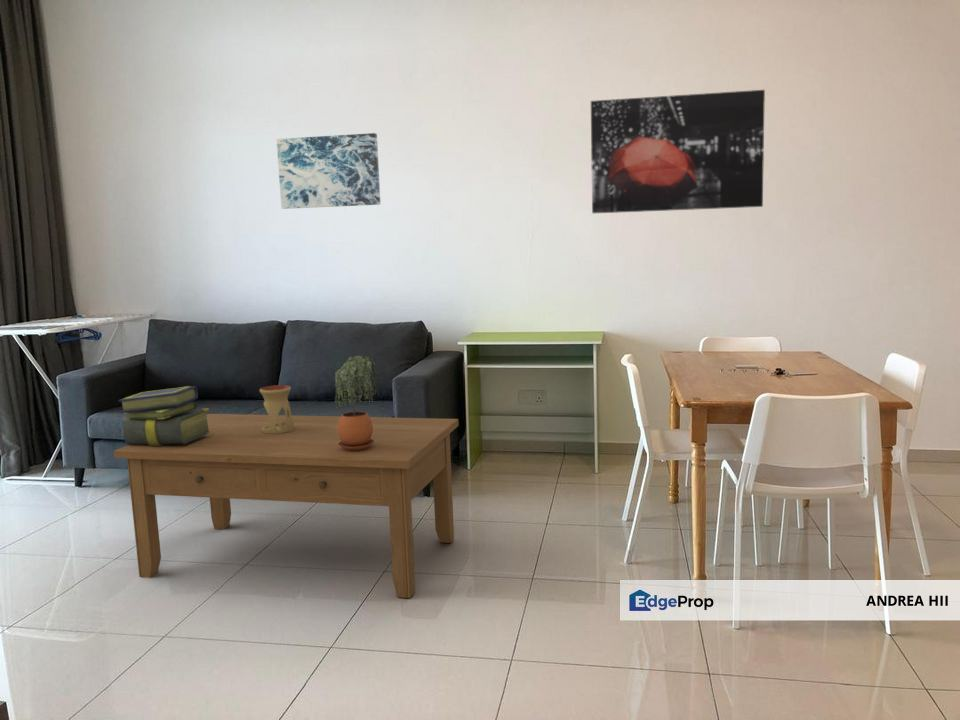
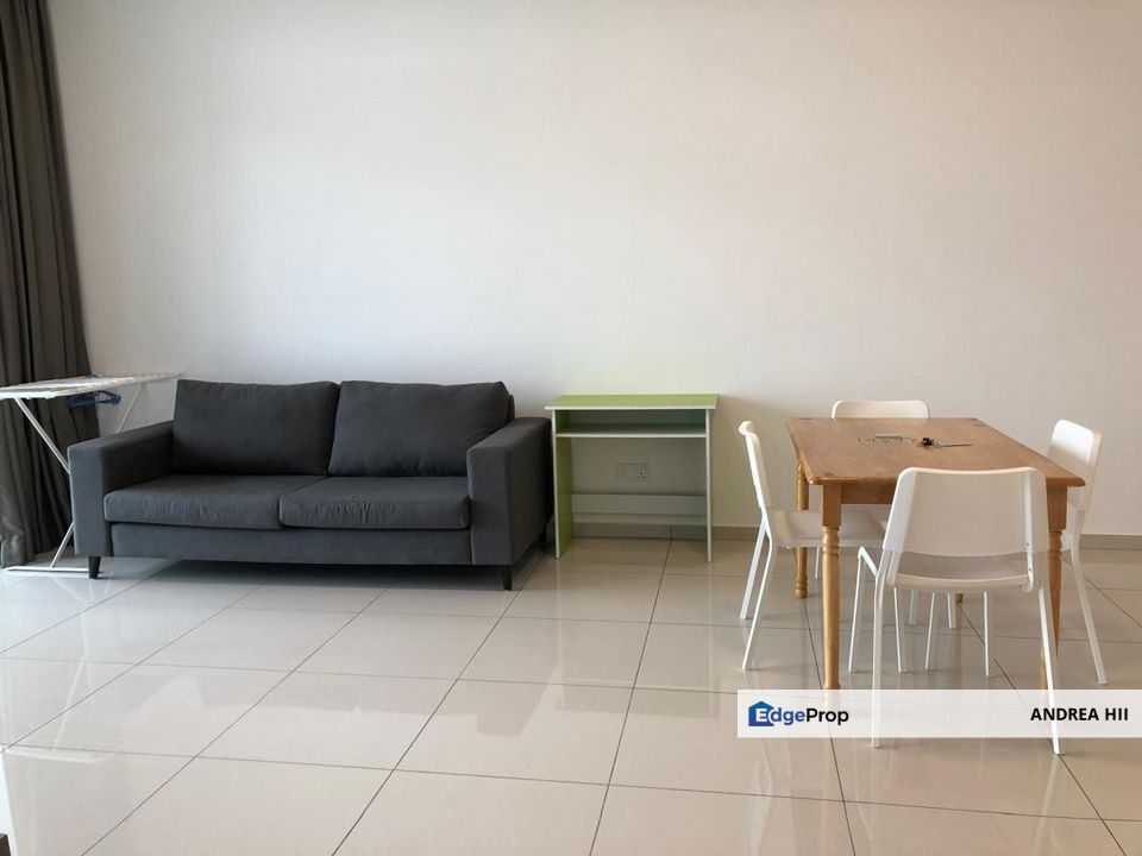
- wall art (328, 171)
- coffee table (299, 496)
- stack of books (162, 414)
- potted plant (356, 400)
- oil burner (276, 408)
- wall art (675, 153)
